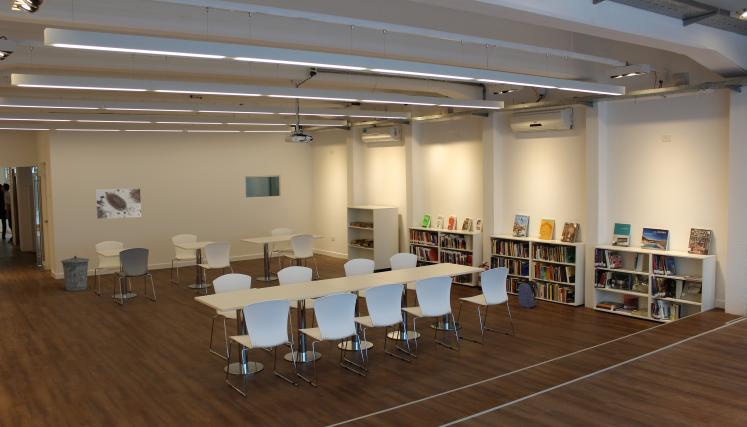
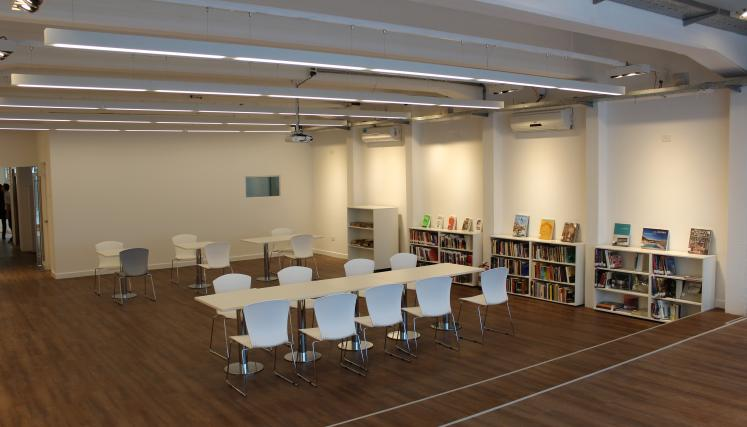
- trash can (75, 272)
- backpack (529, 293)
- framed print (119, 203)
